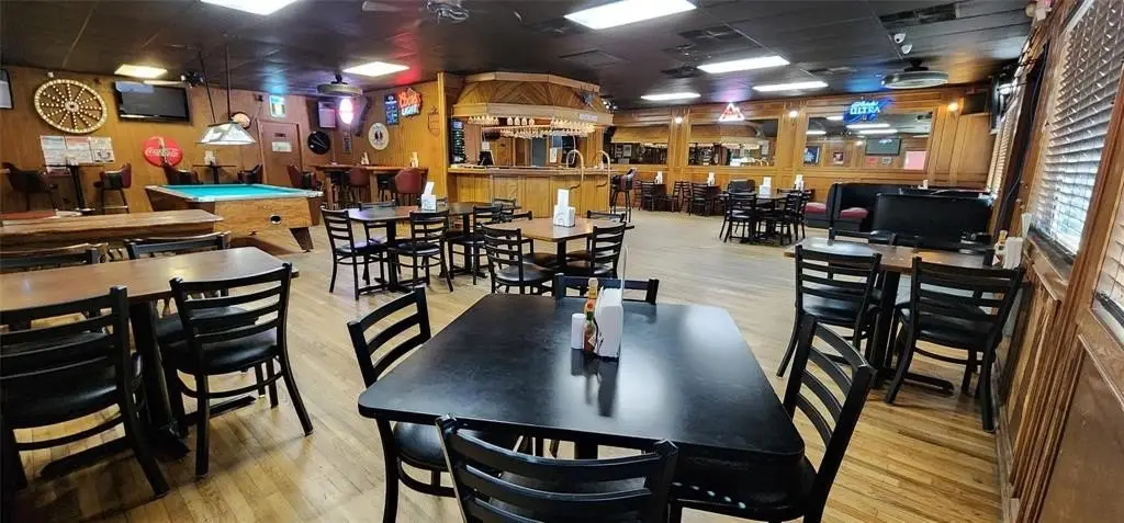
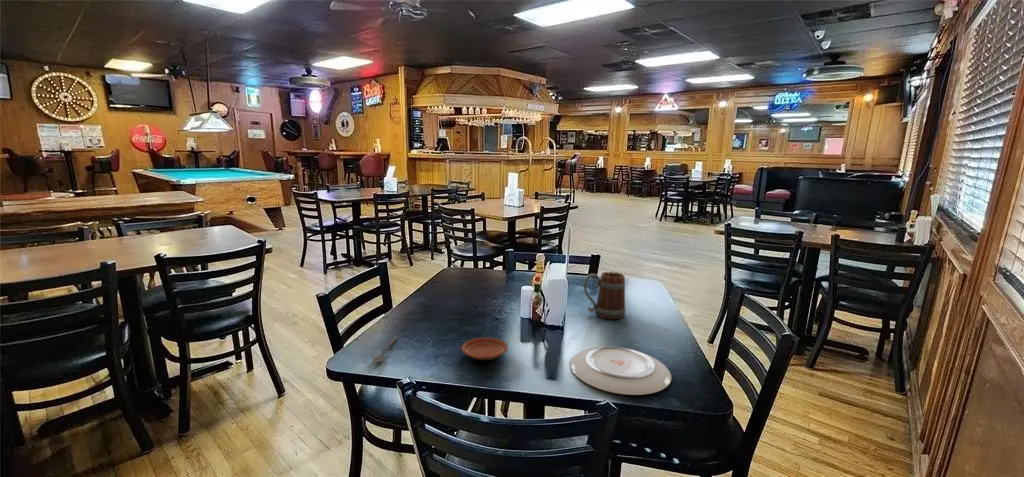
+ spoon (386, 348)
+ plate (619, 365)
+ plate (484, 351)
+ beer mug (604, 294)
